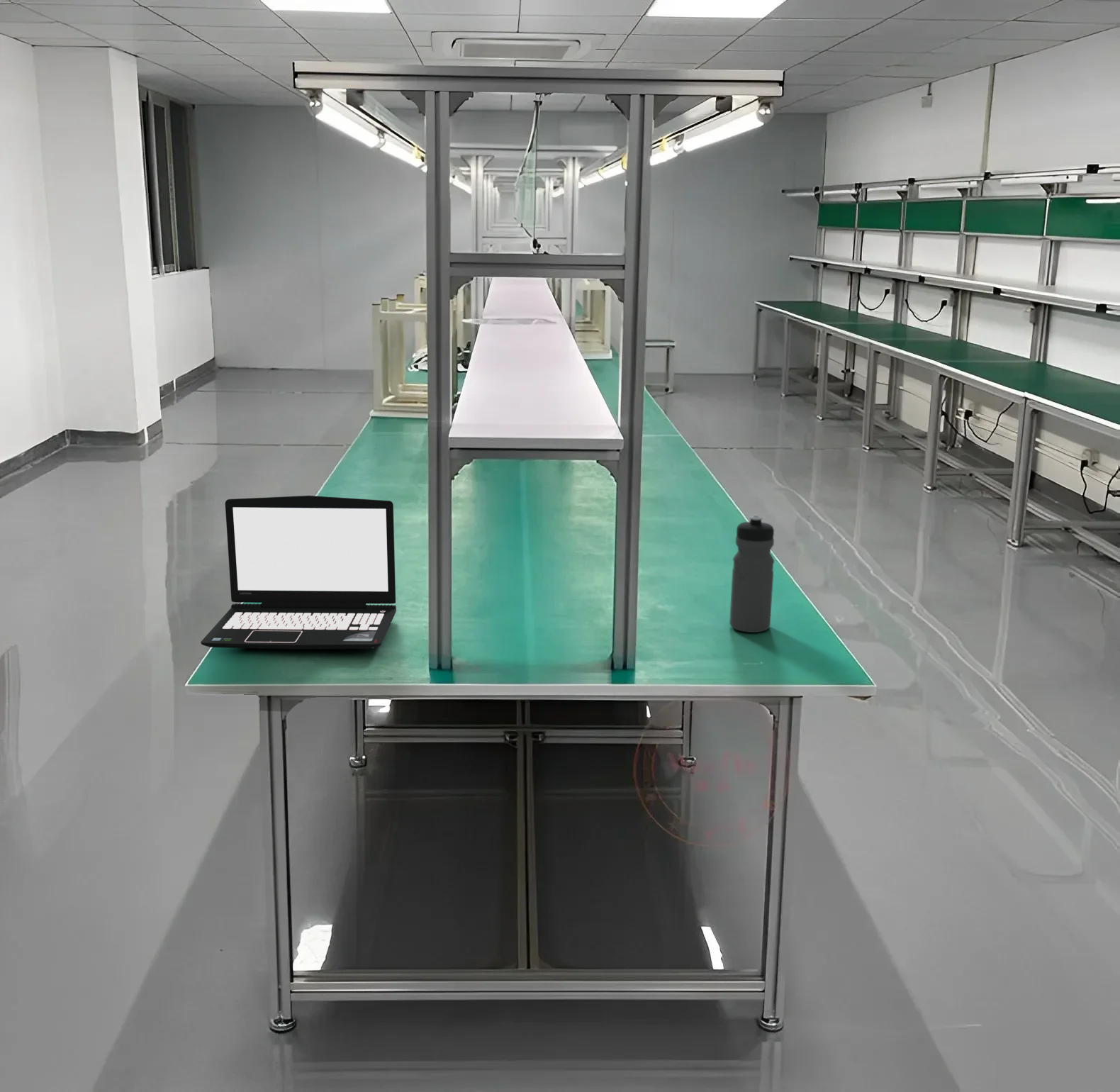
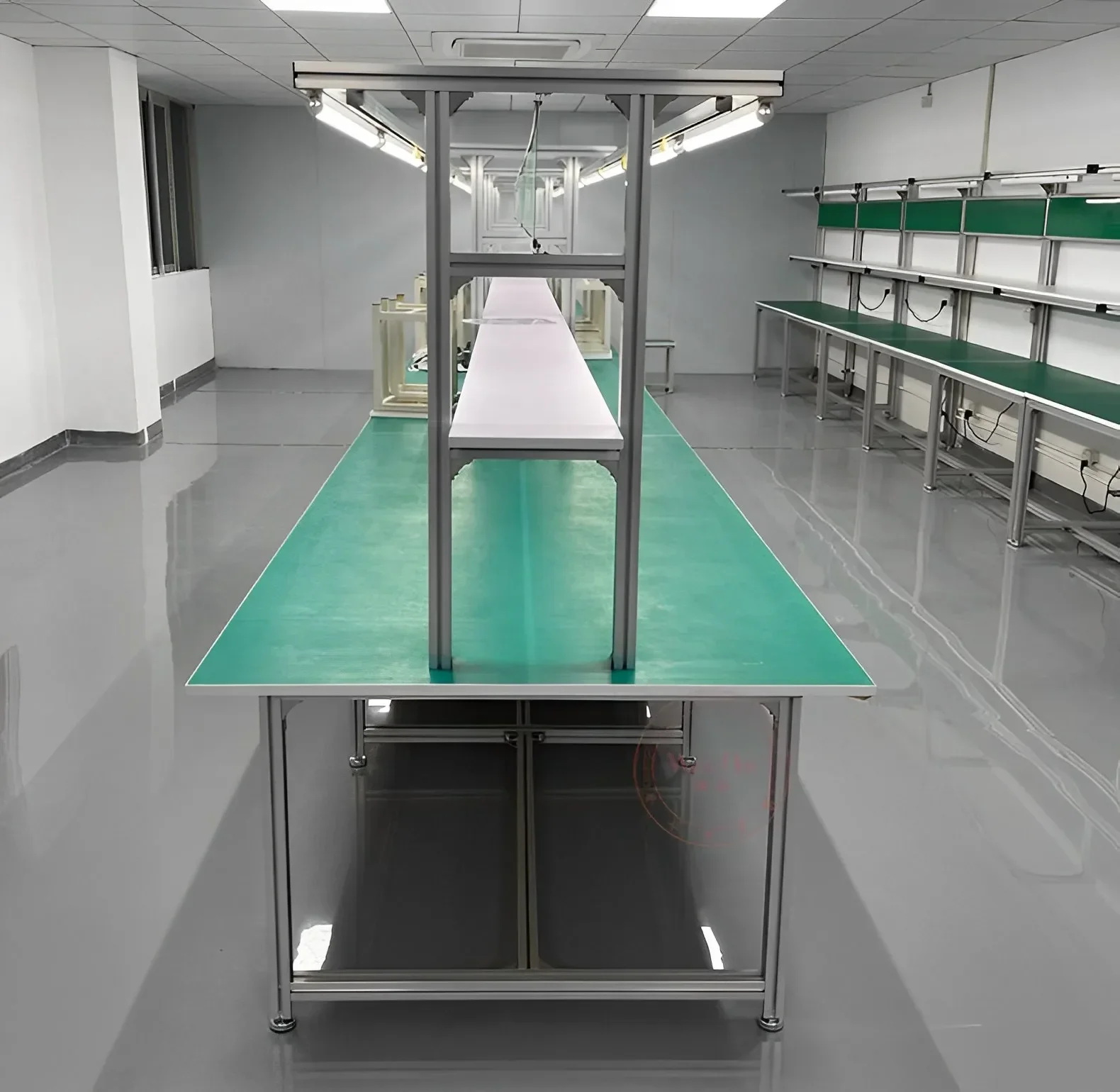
- water bottle (753, 572)
- laptop (300, 571)
